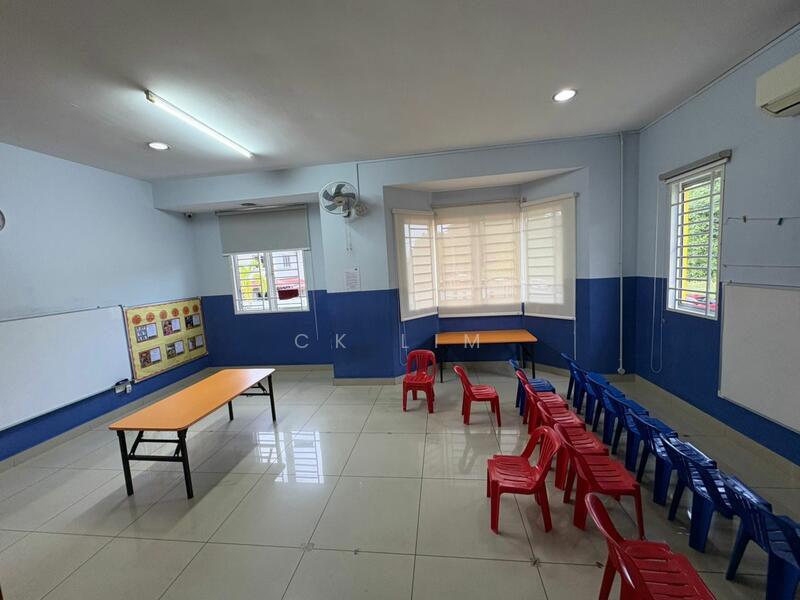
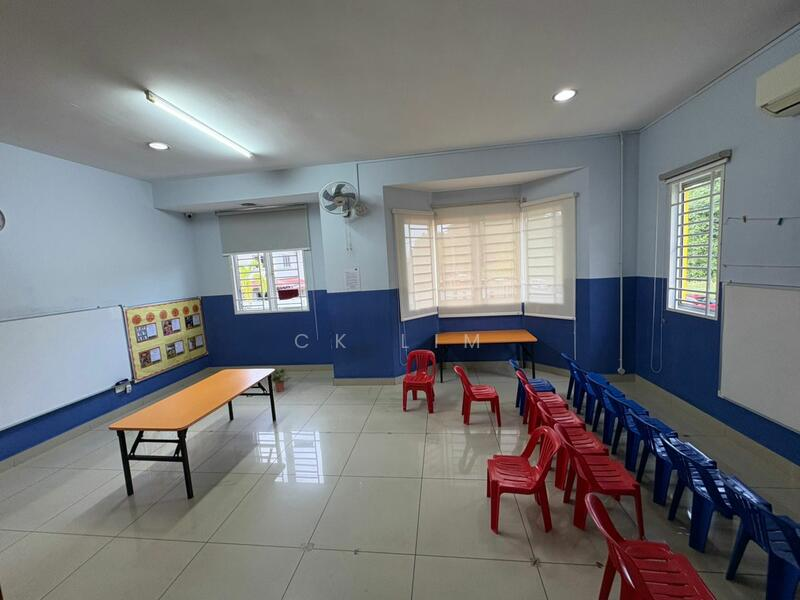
+ potted plant (279, 379)
